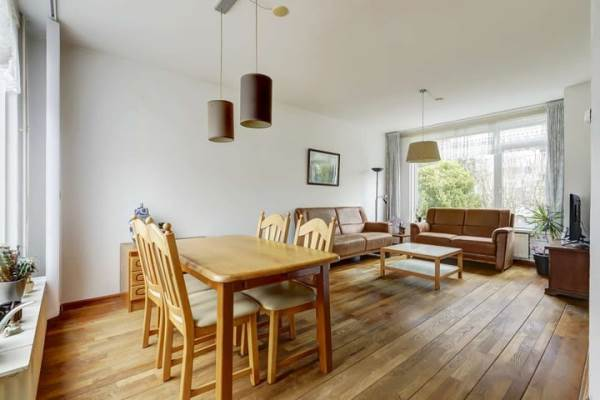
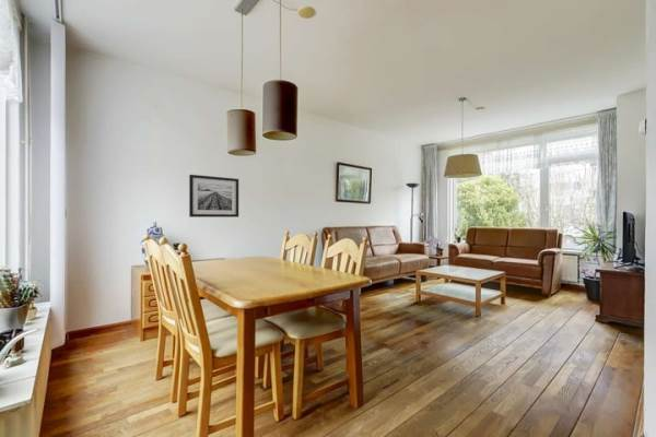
+ wall art (214, 197)
